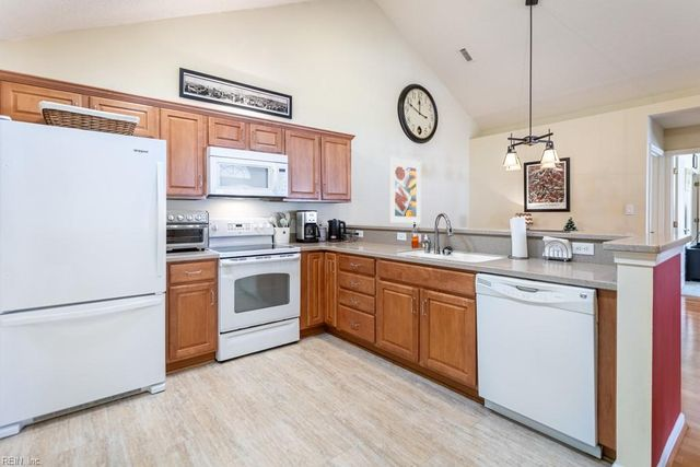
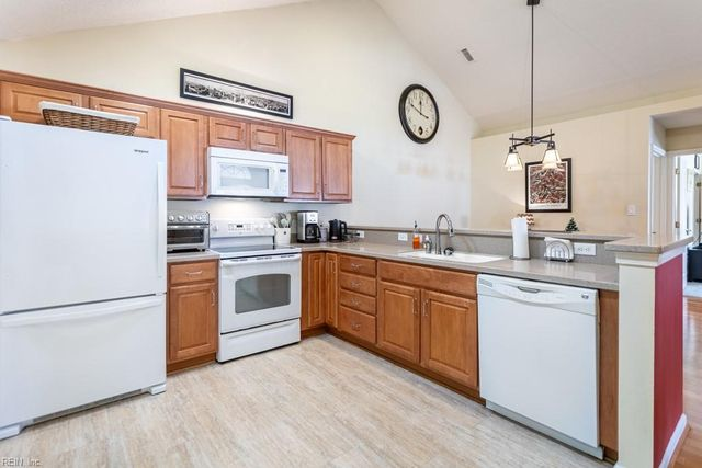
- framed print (405, 191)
